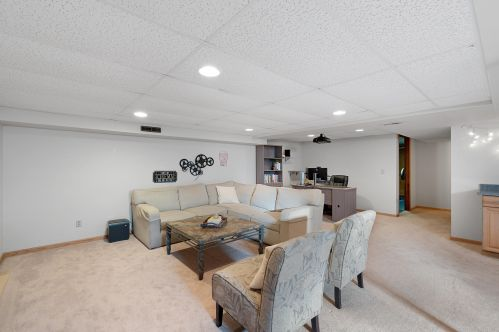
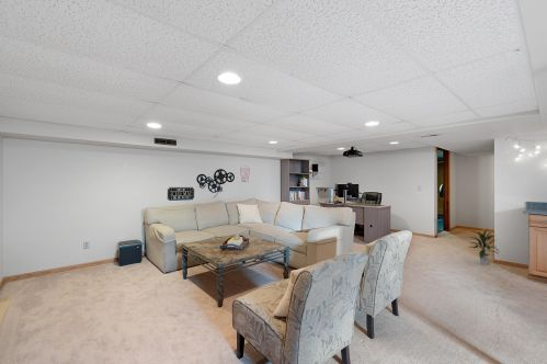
+ indoor plant (483, 246)
